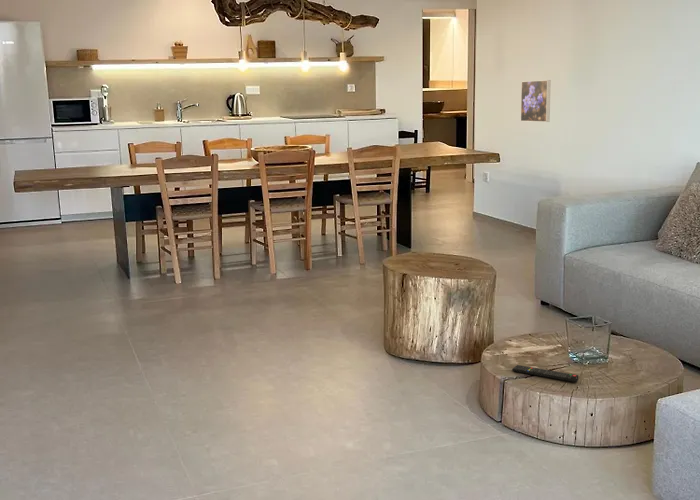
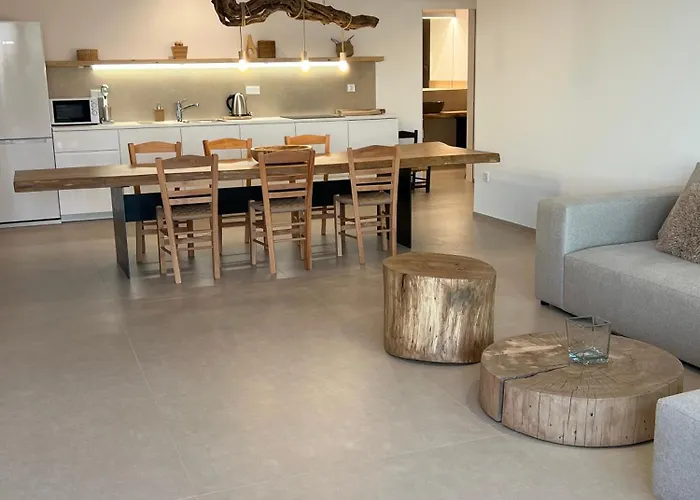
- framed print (535, 101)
- remote control (545, 373)
